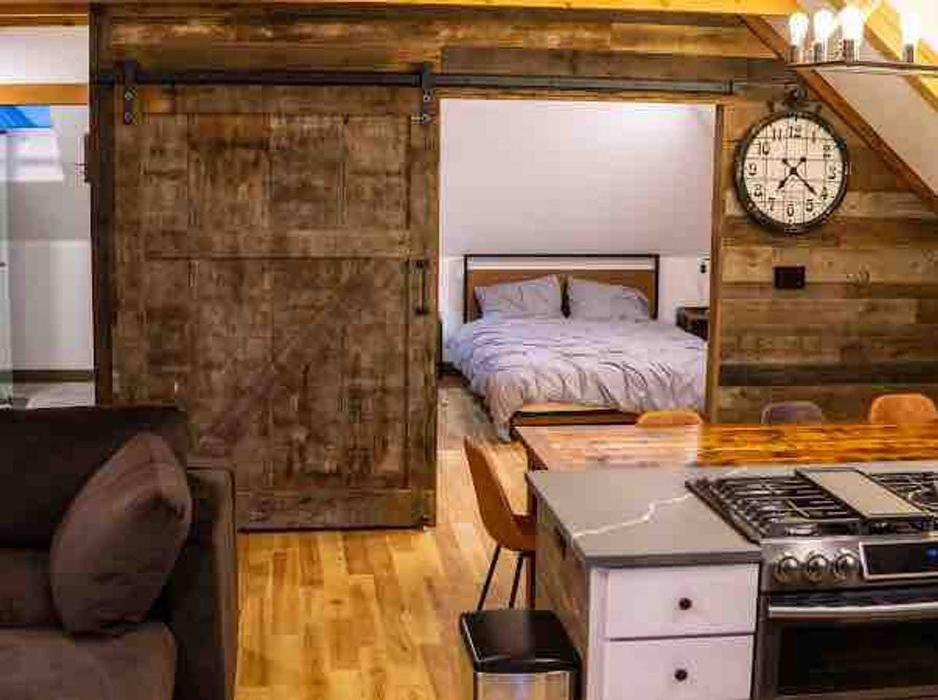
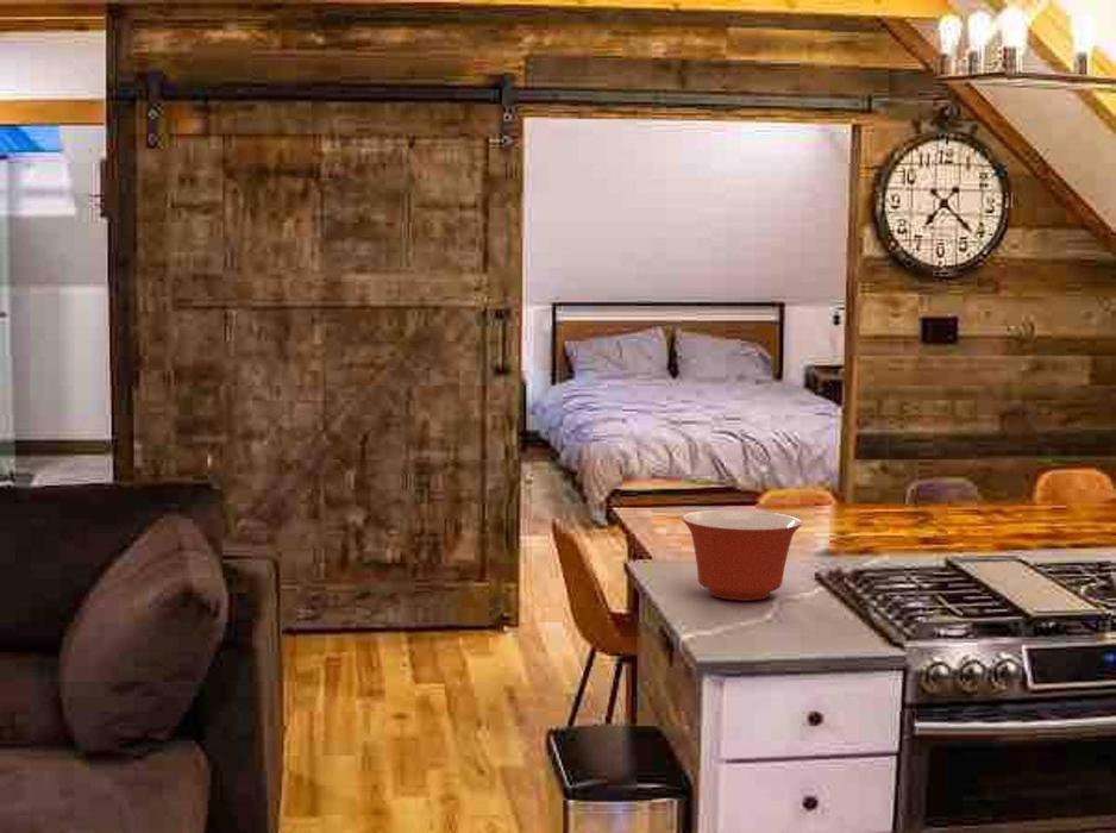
+ mixing bowl (740, 556)
